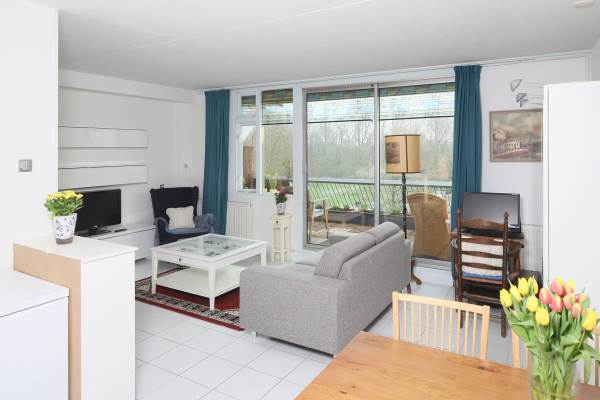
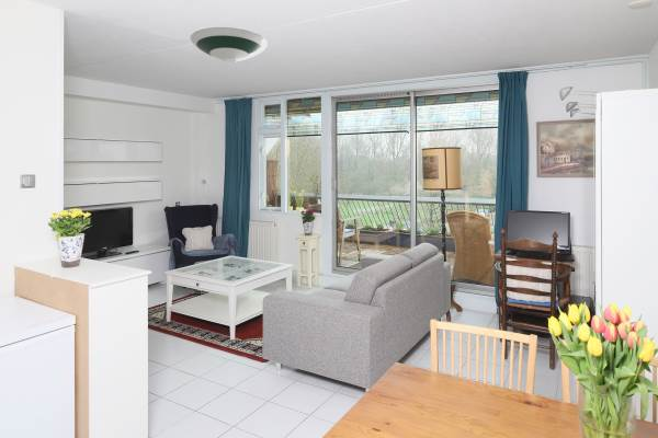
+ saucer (229, 51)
